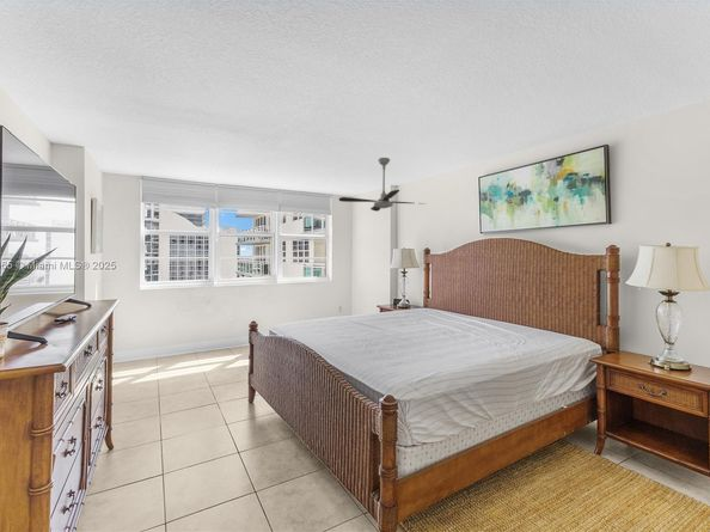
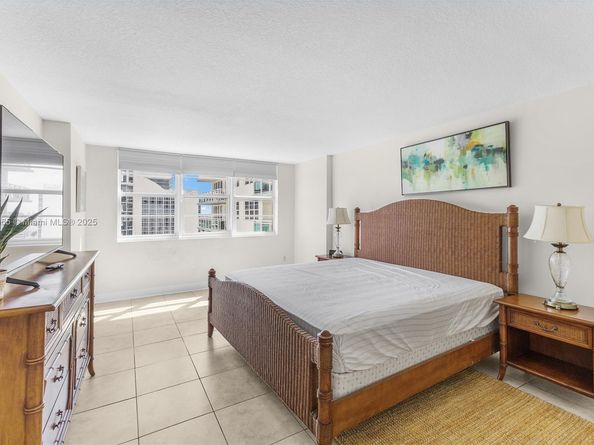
- ceiling fan (382, 182)
